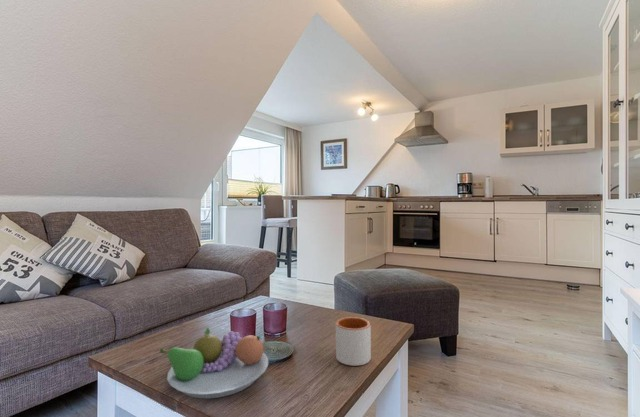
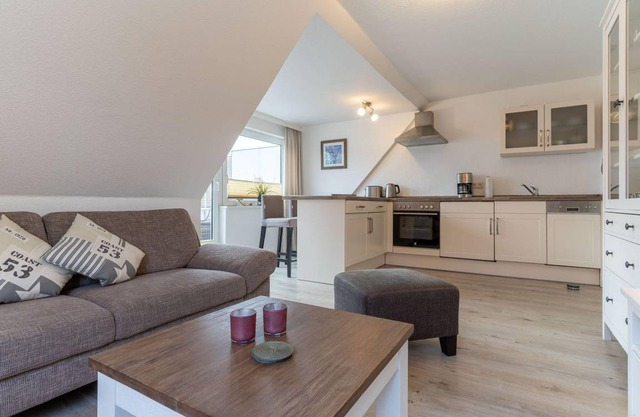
- mug (351, 338)
- fruit bowl (216, 356)
